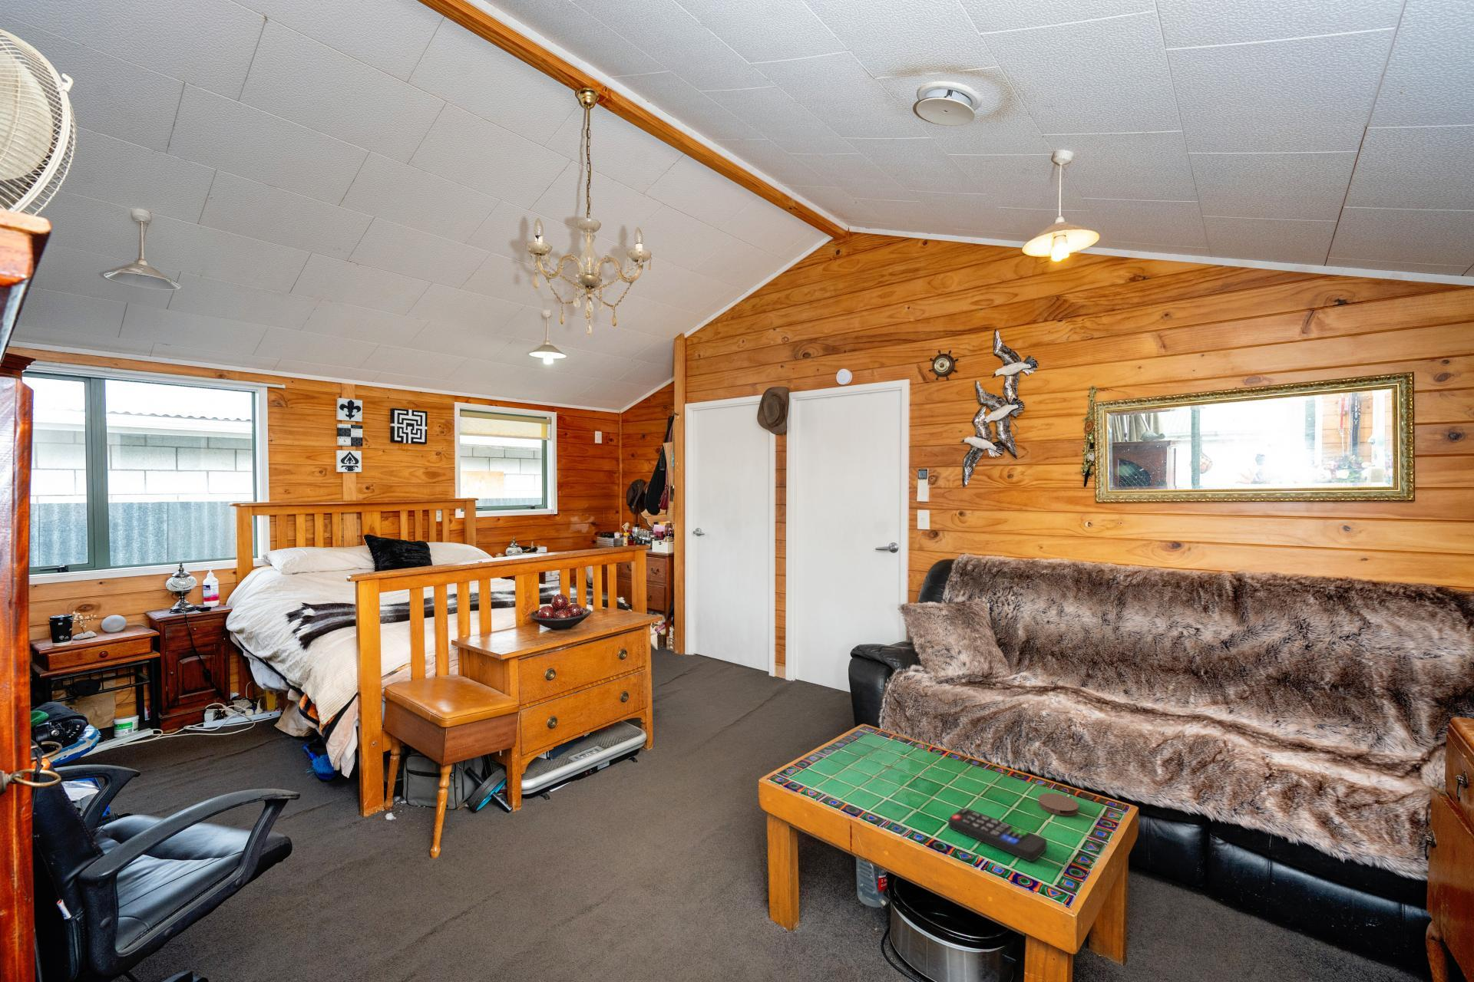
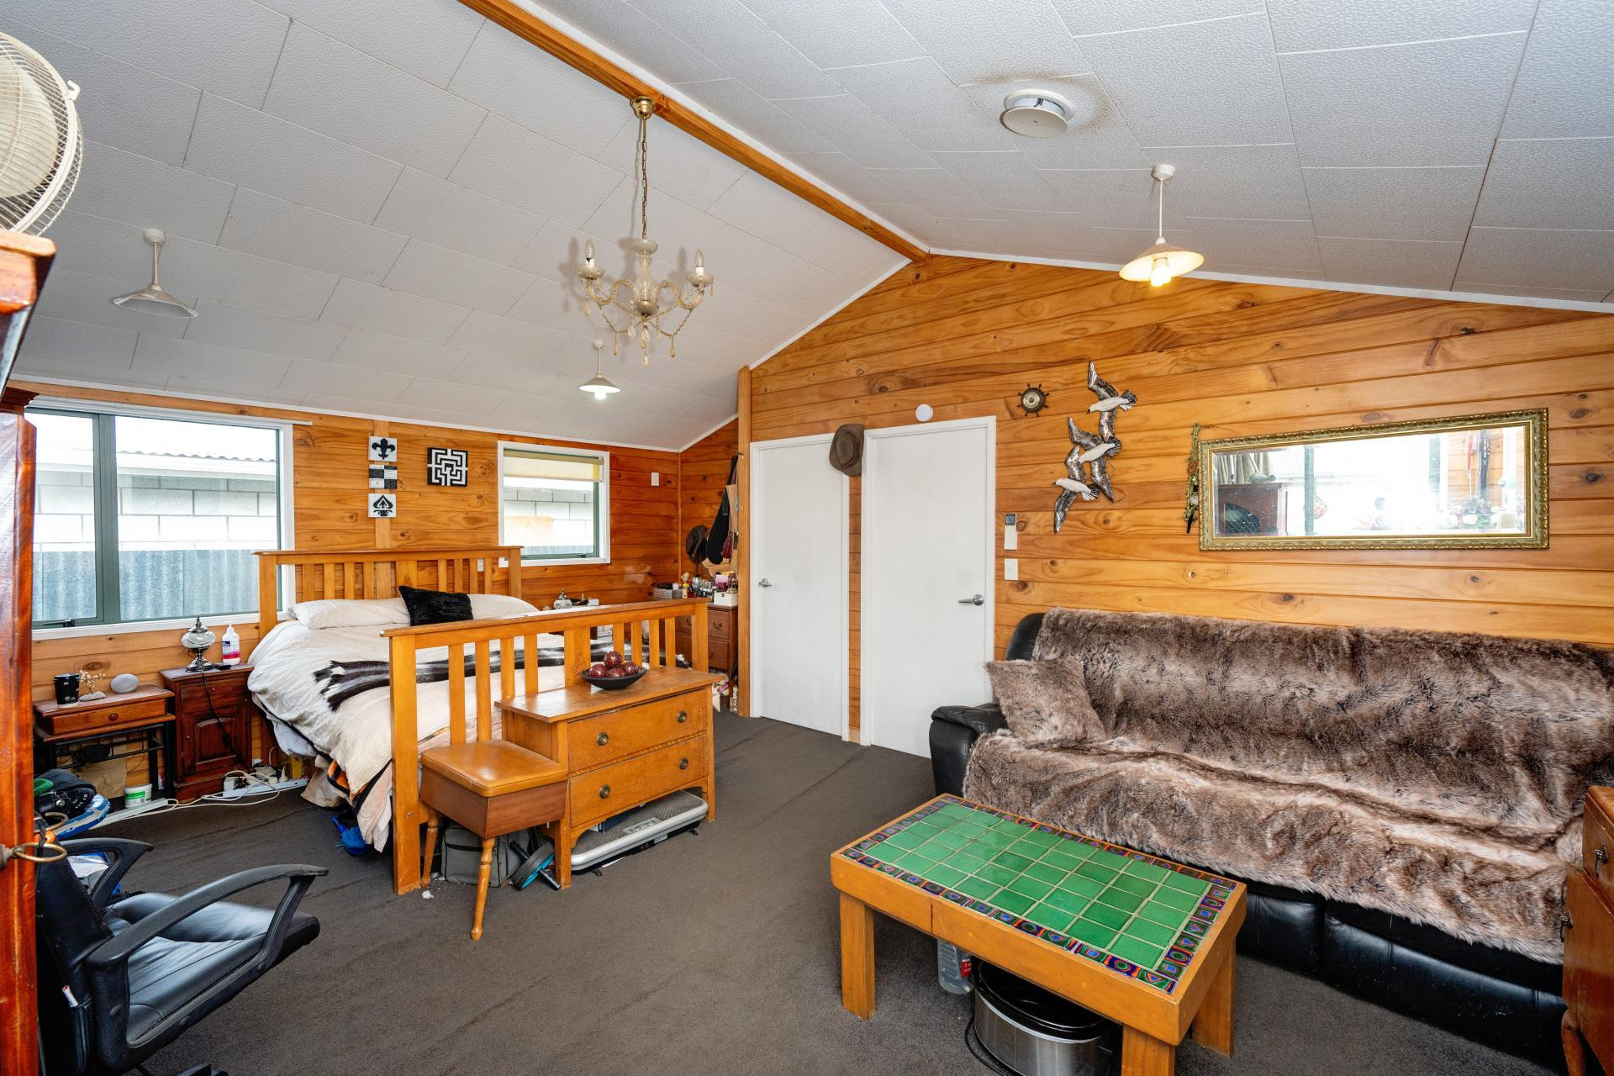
- coaster (1058, 804)
- remote control (996, 832)
